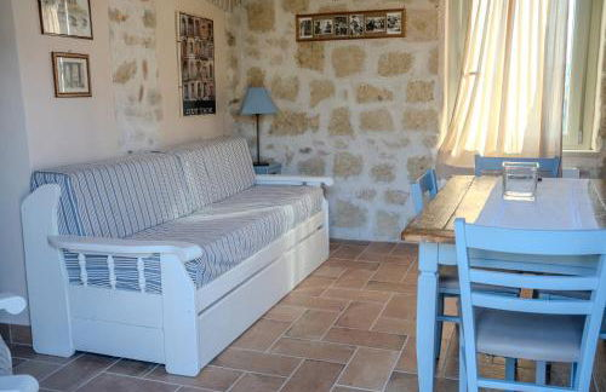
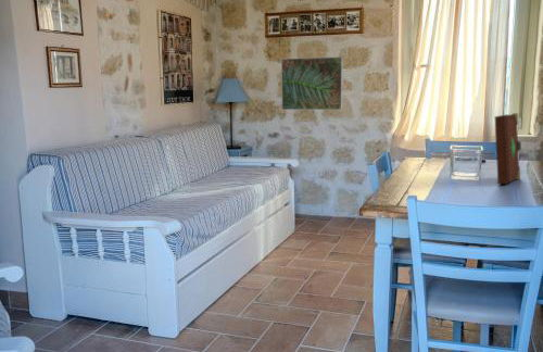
+ book (507, 147)
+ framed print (311, 84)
